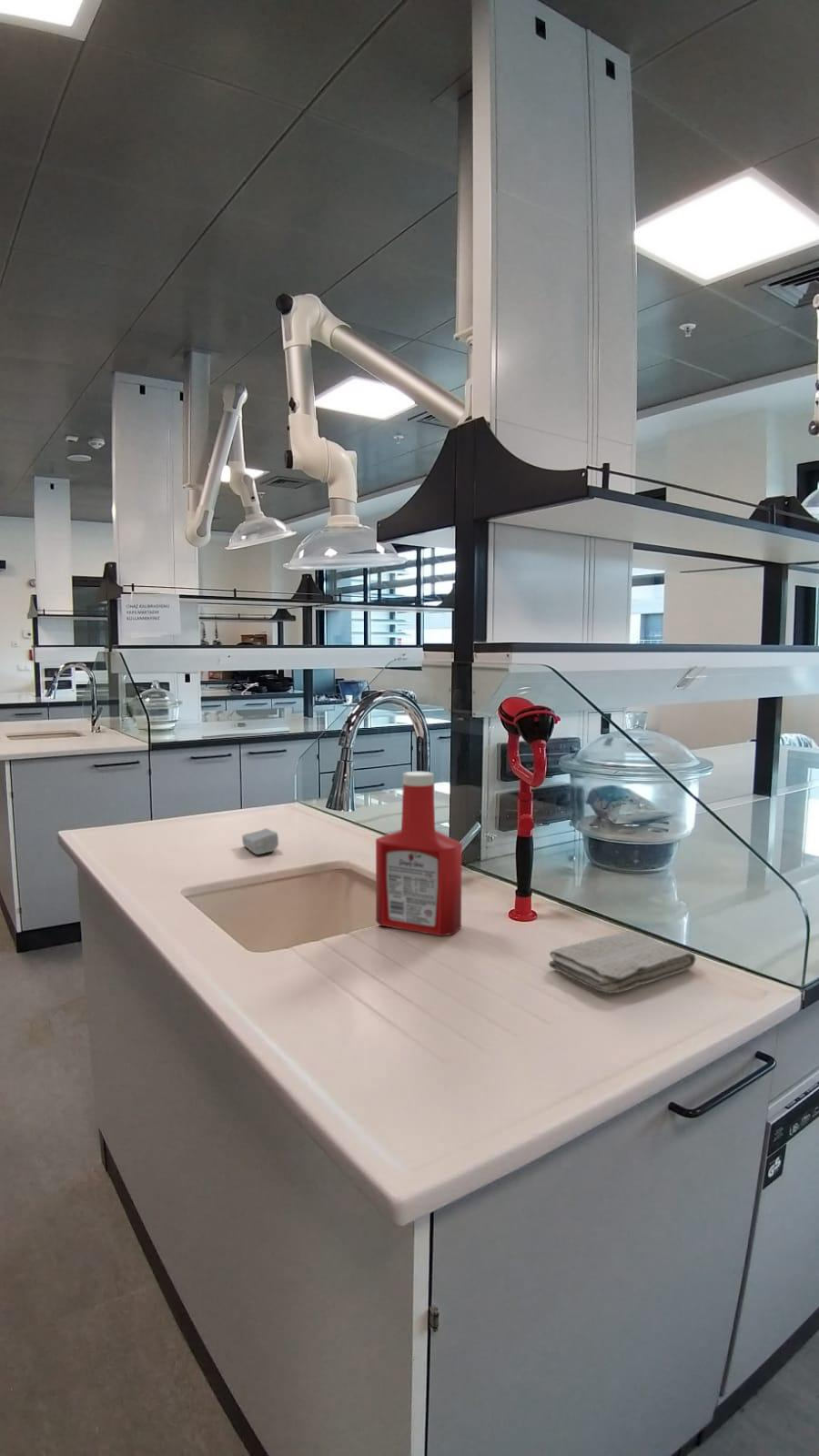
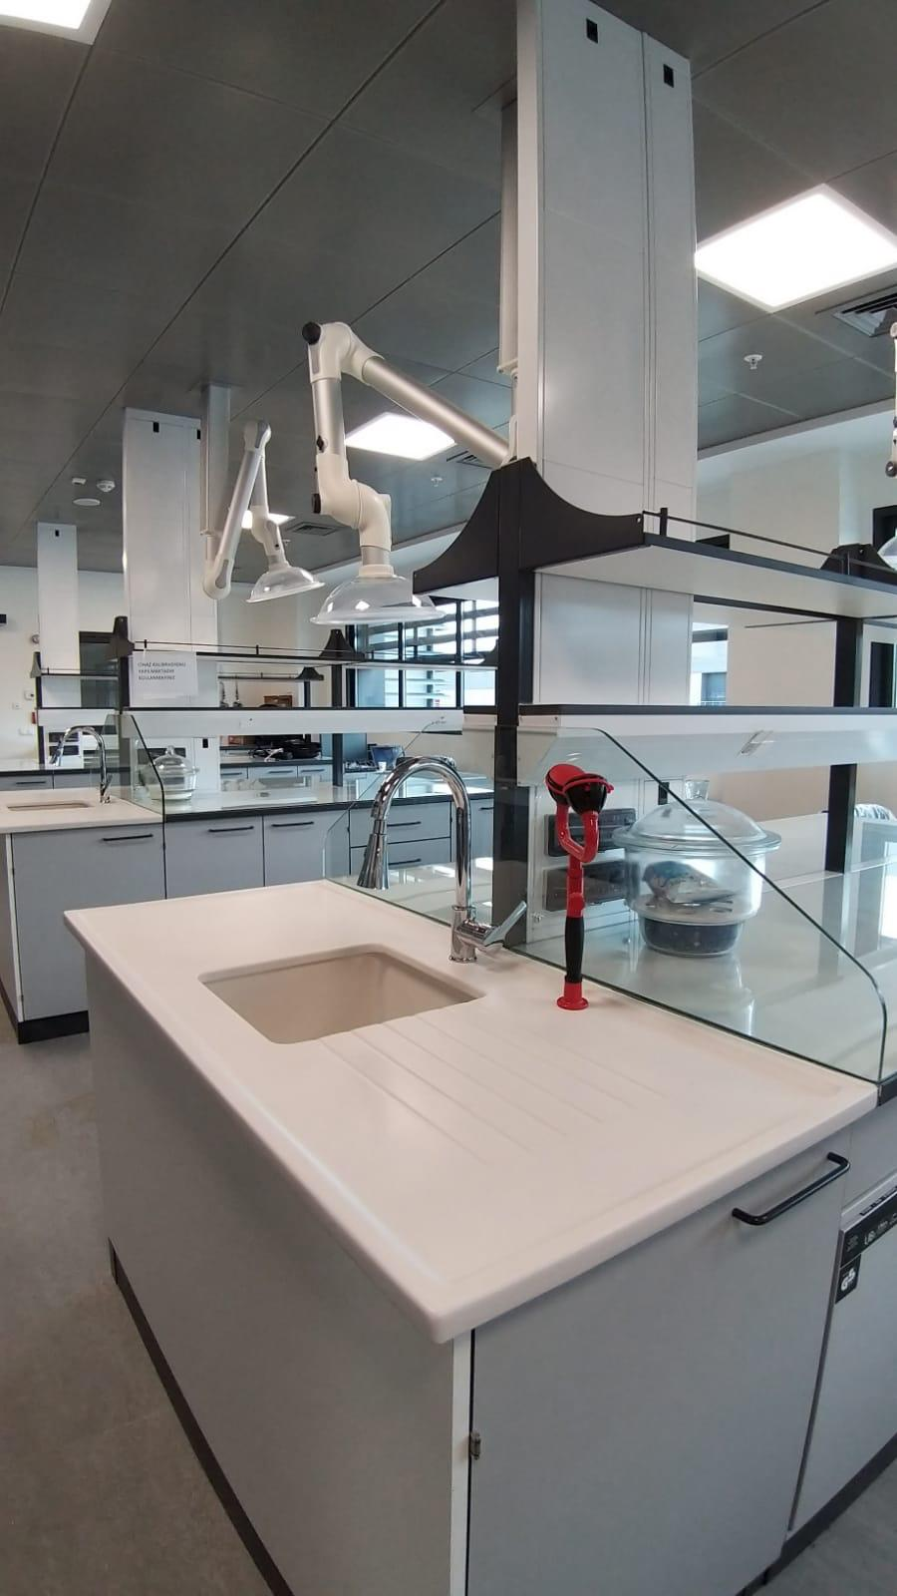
- washcloth (620, 957)
- soap bar (260, 839)
- soap bottle (418, 849)
